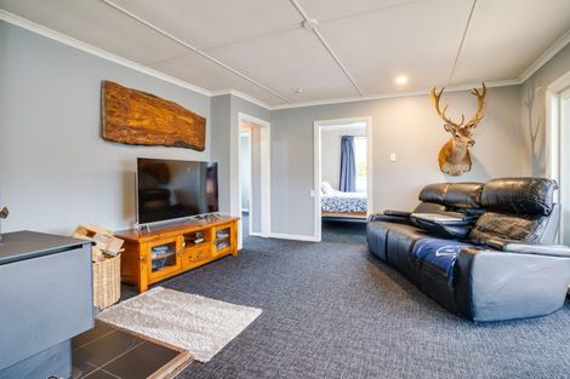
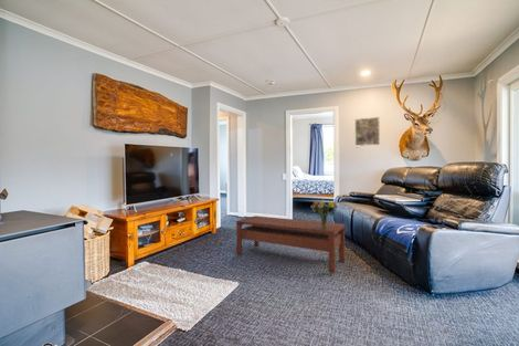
+ coffee table (288, 240)
+ bouquet (322, 213)
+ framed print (367, 132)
